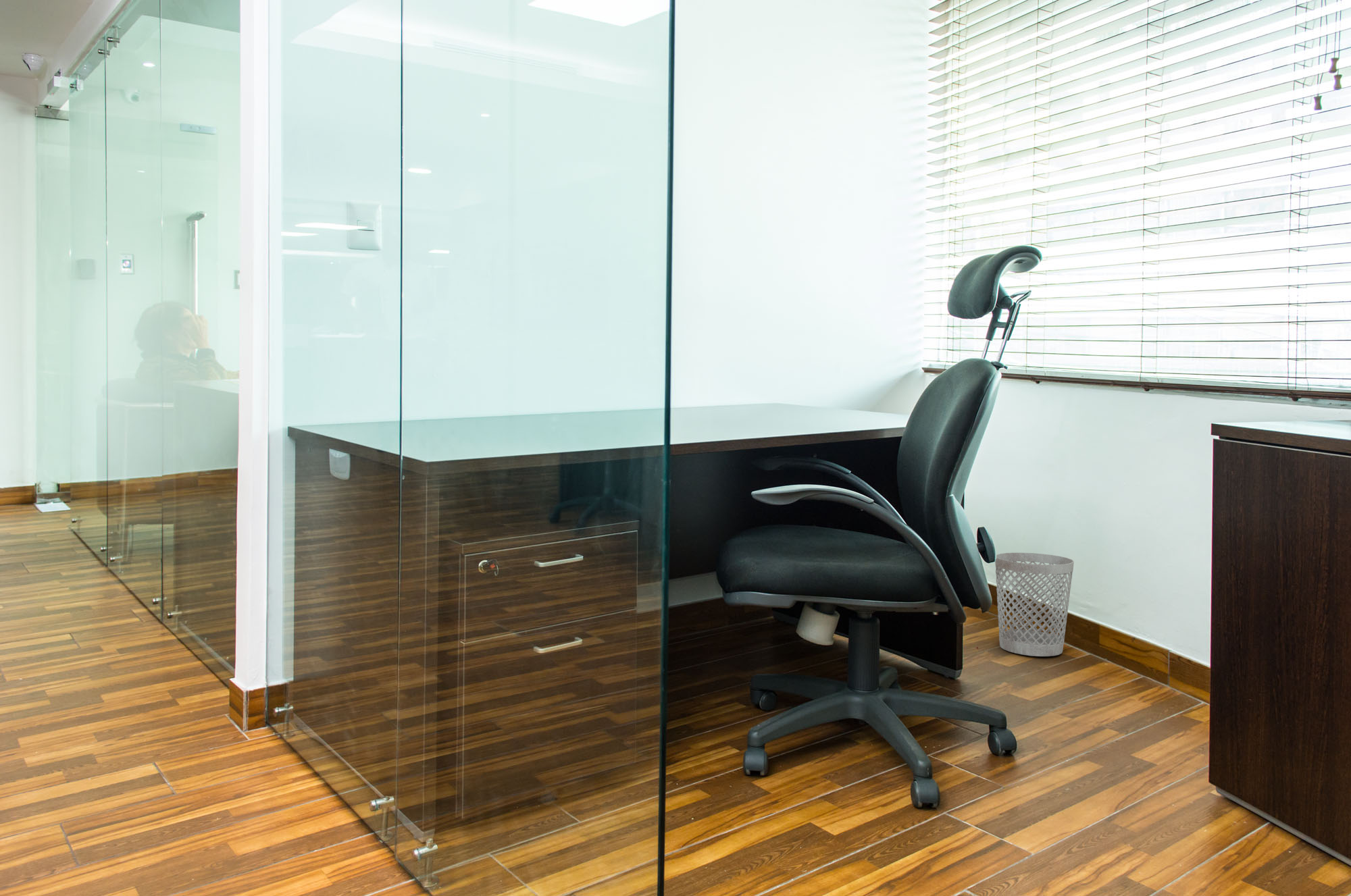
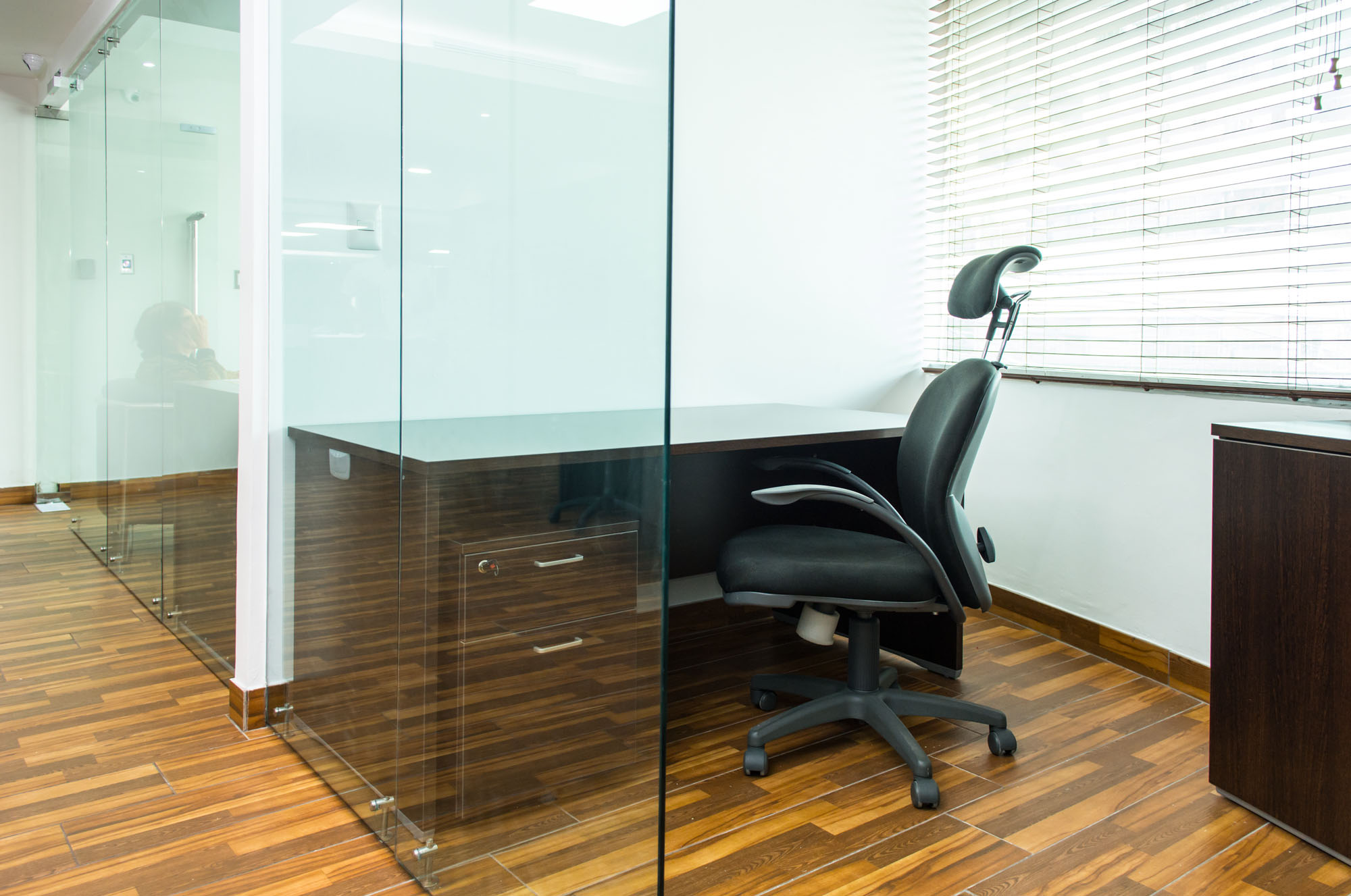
- wastebasket (1032, 604)
